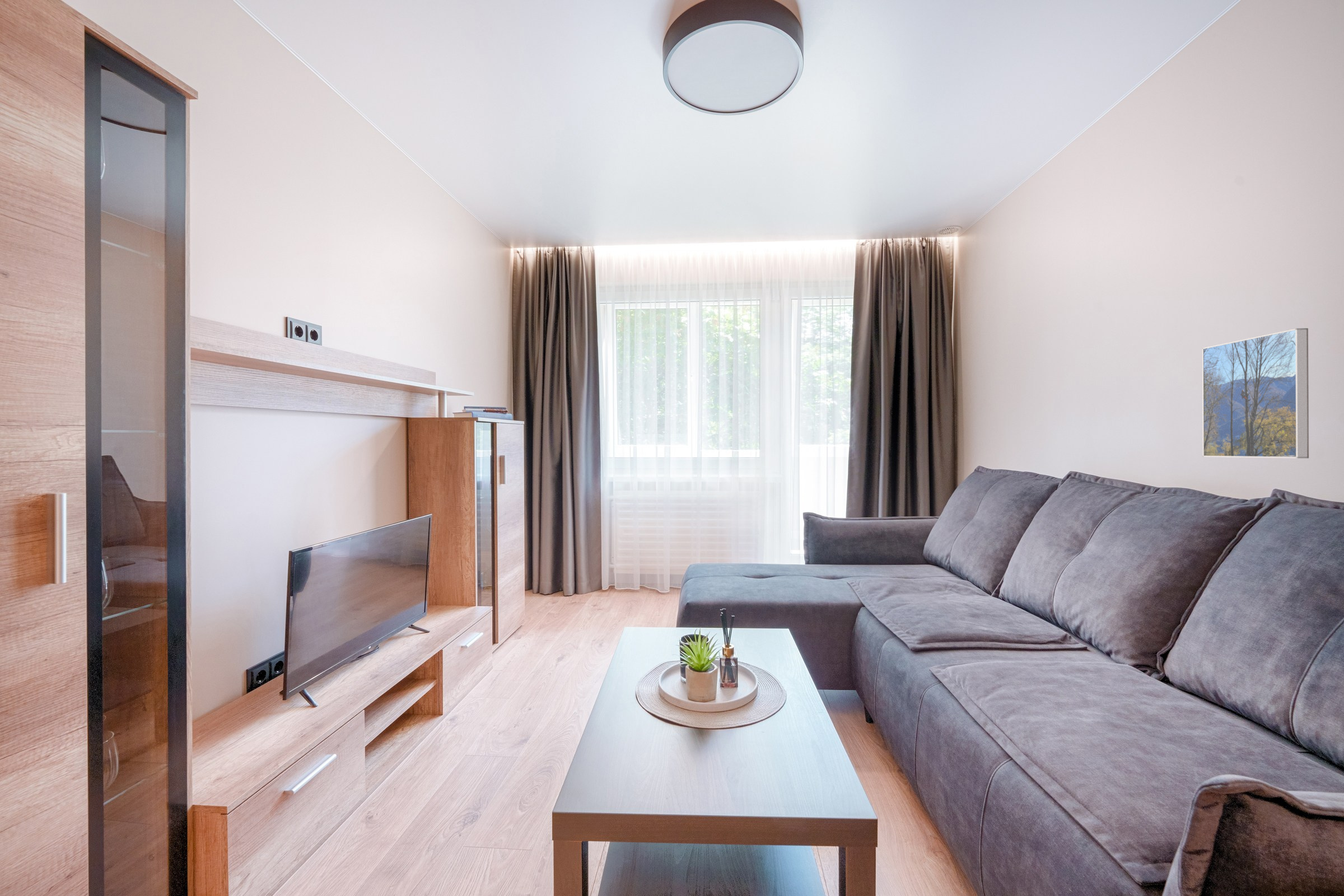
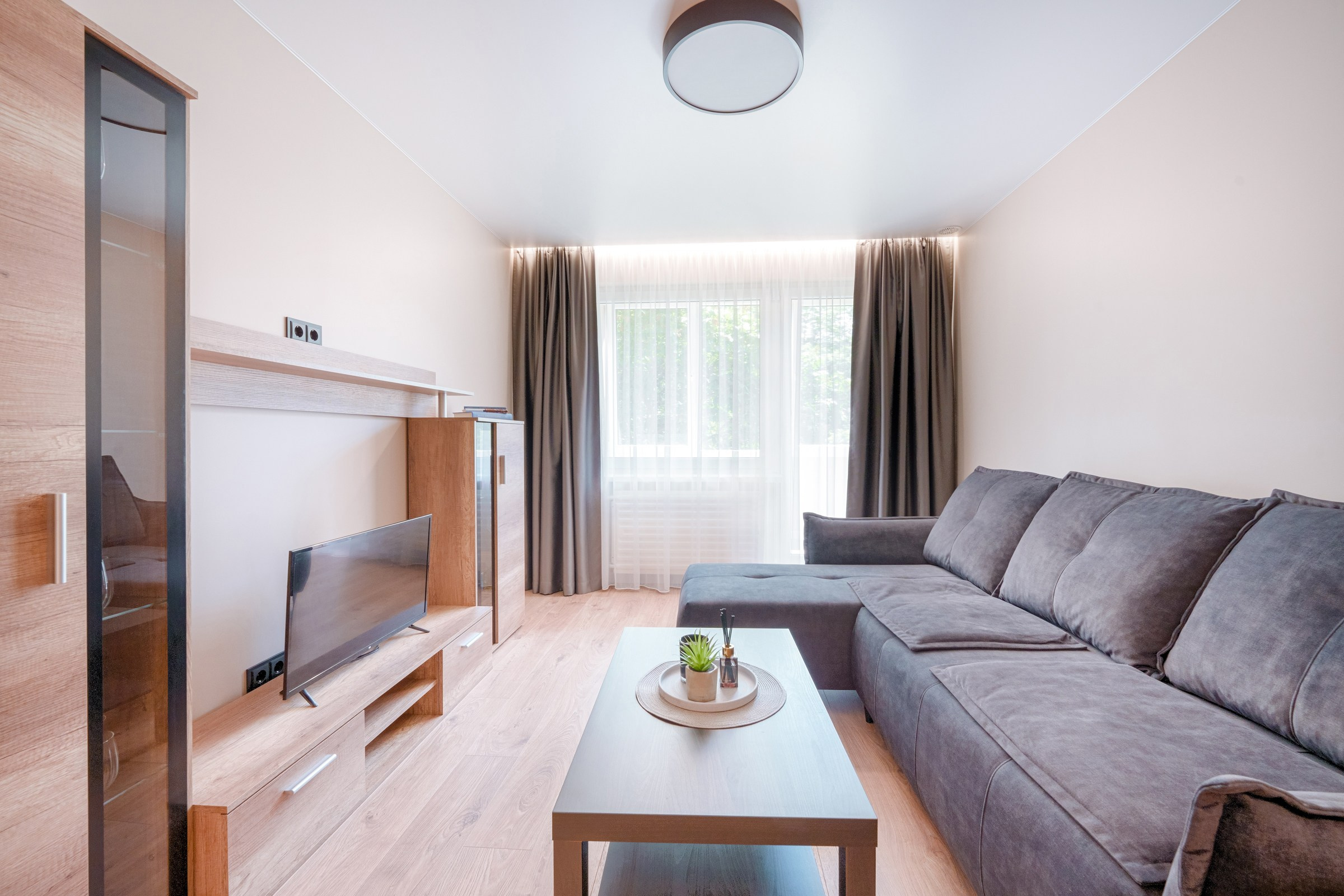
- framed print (1250, 398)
